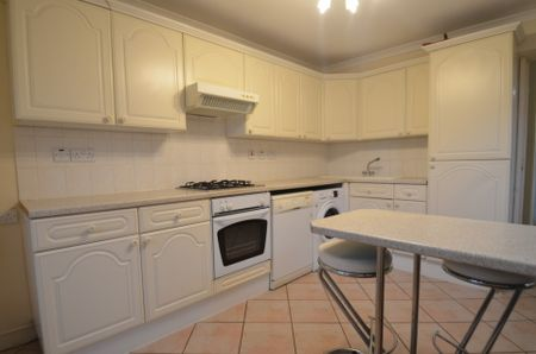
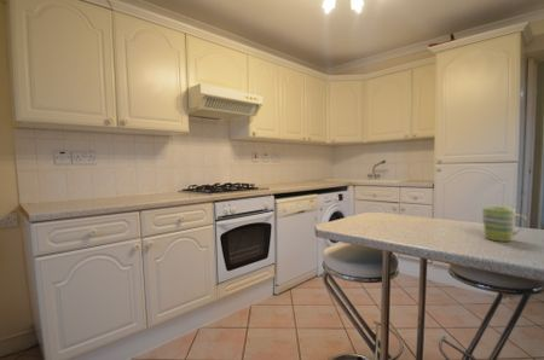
+ mug (503, 223)
